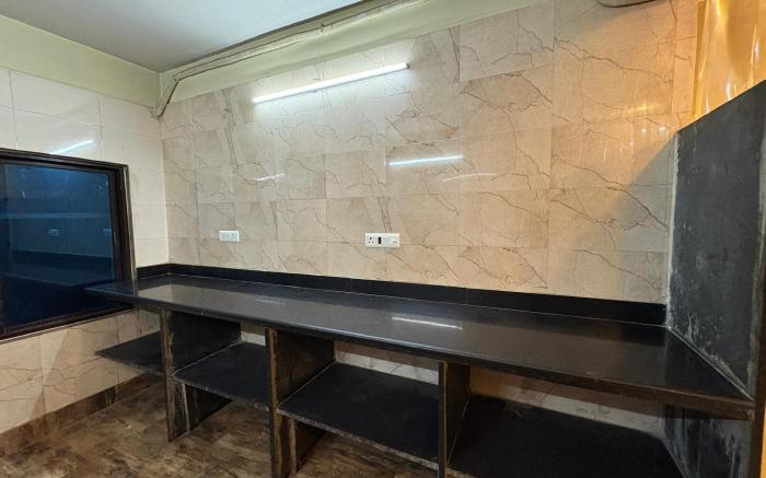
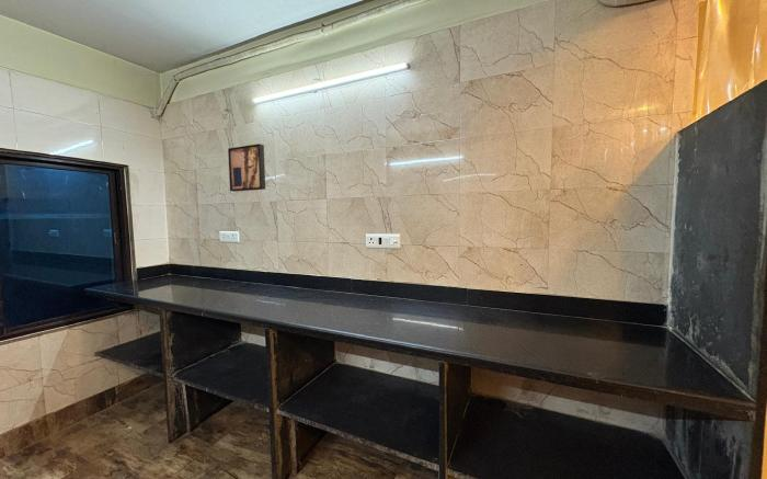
+ wall art (245, 168)
